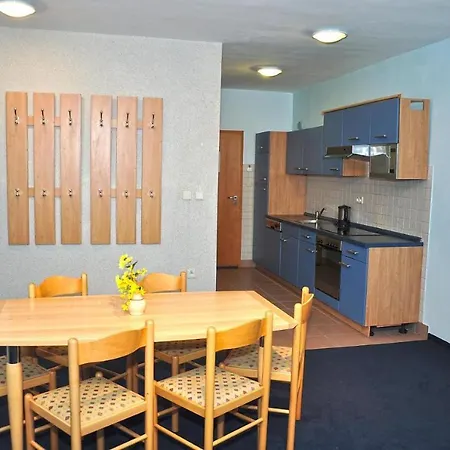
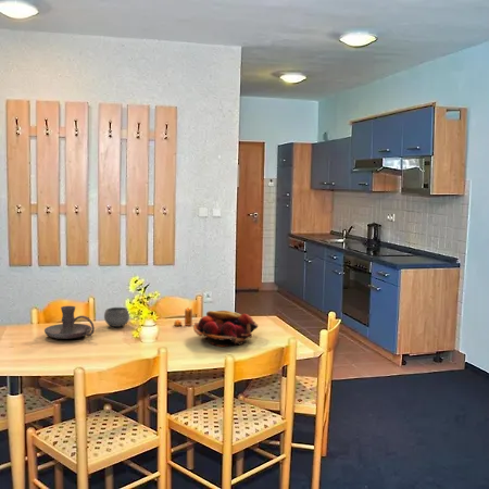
+ bowl (116, 317)
+ fruit basket (224, 326)
+ pepper shaker (185, 316)
+ candle holder (72, 322)
